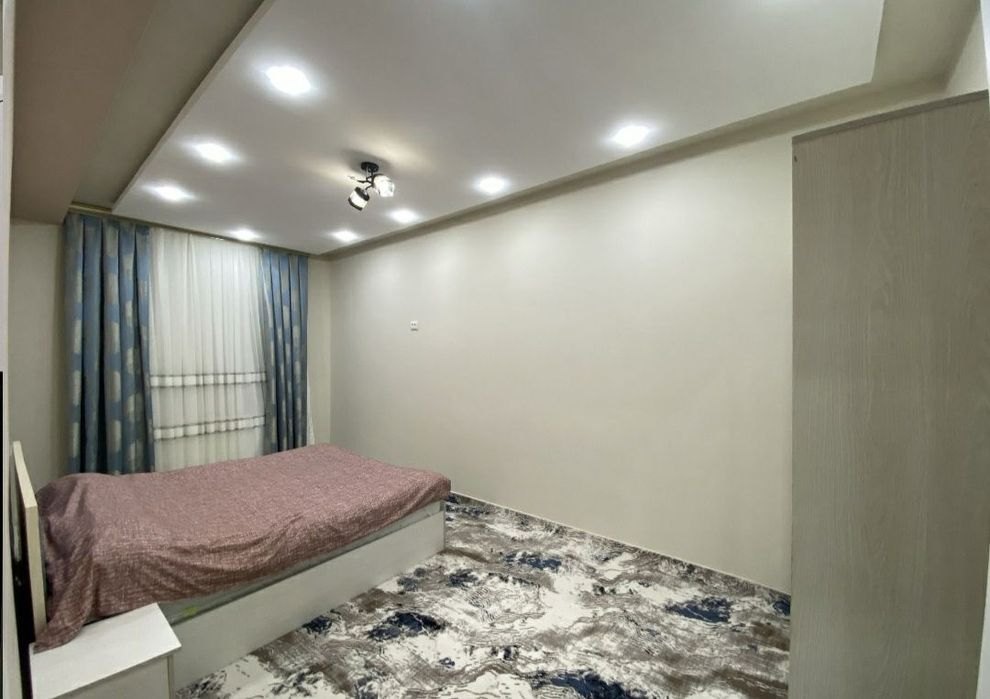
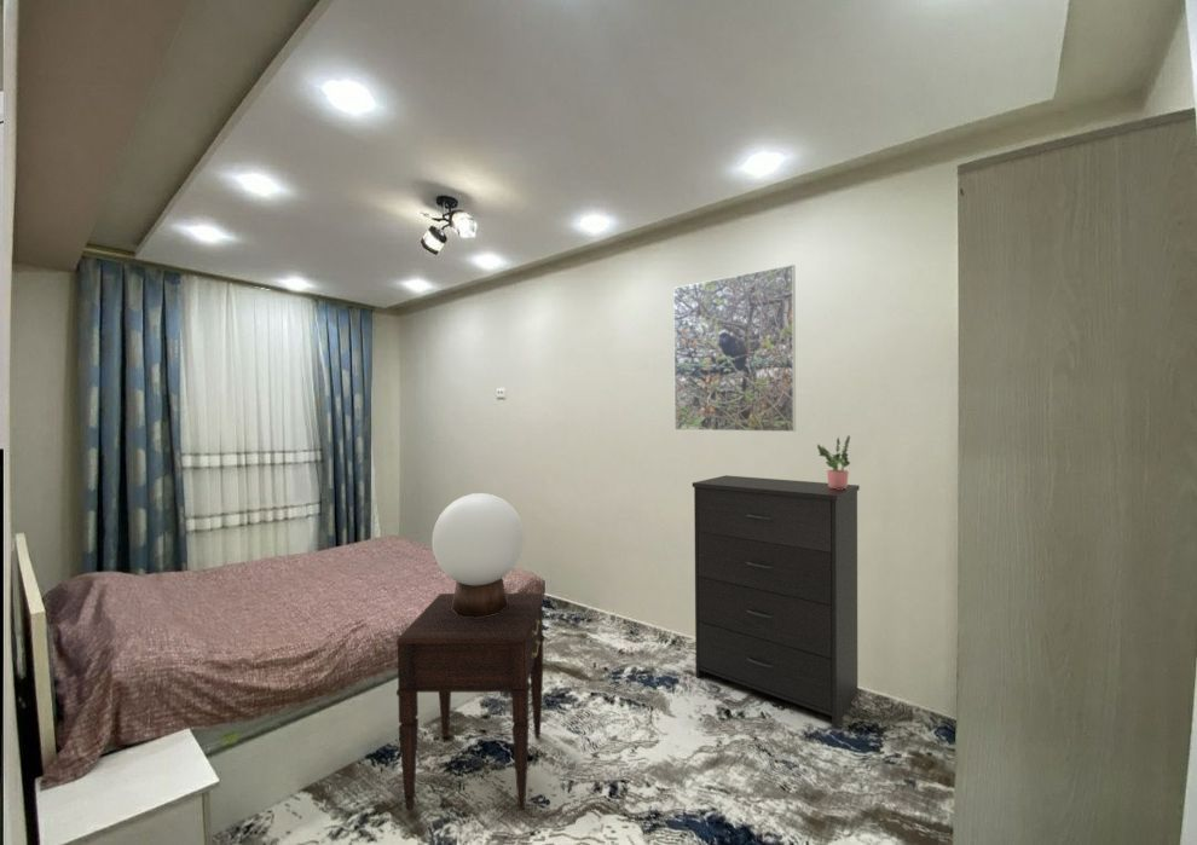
+ nightstand (479, 690)
+ table lamp (479, 550)
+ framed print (729, 354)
+ potted plant (831, 462)
+ dresser (773, 585)
